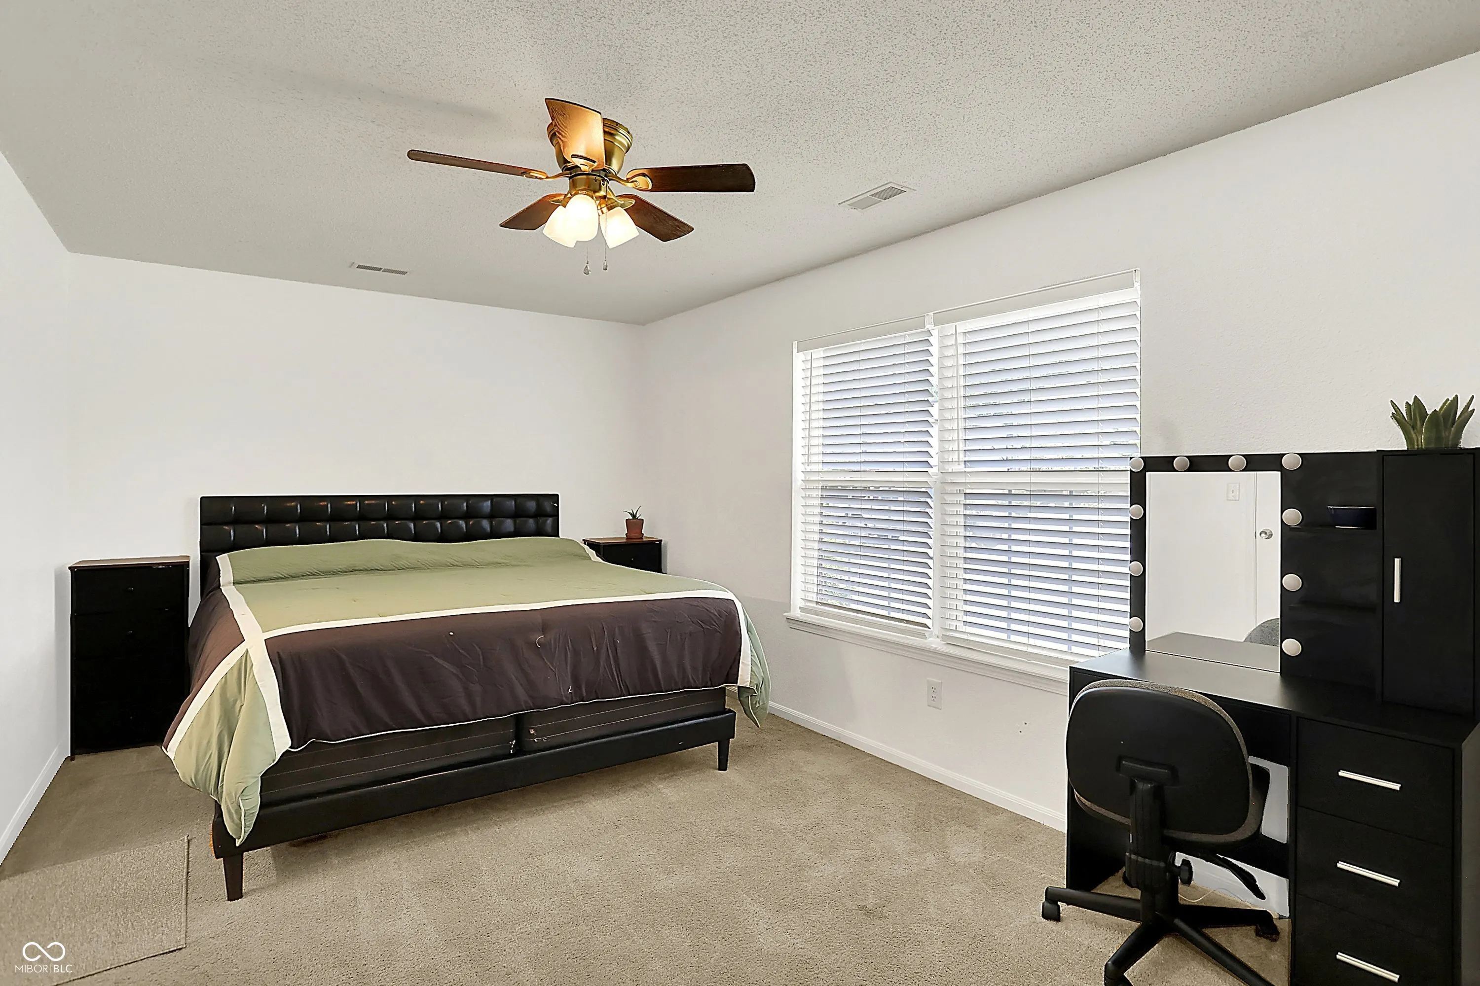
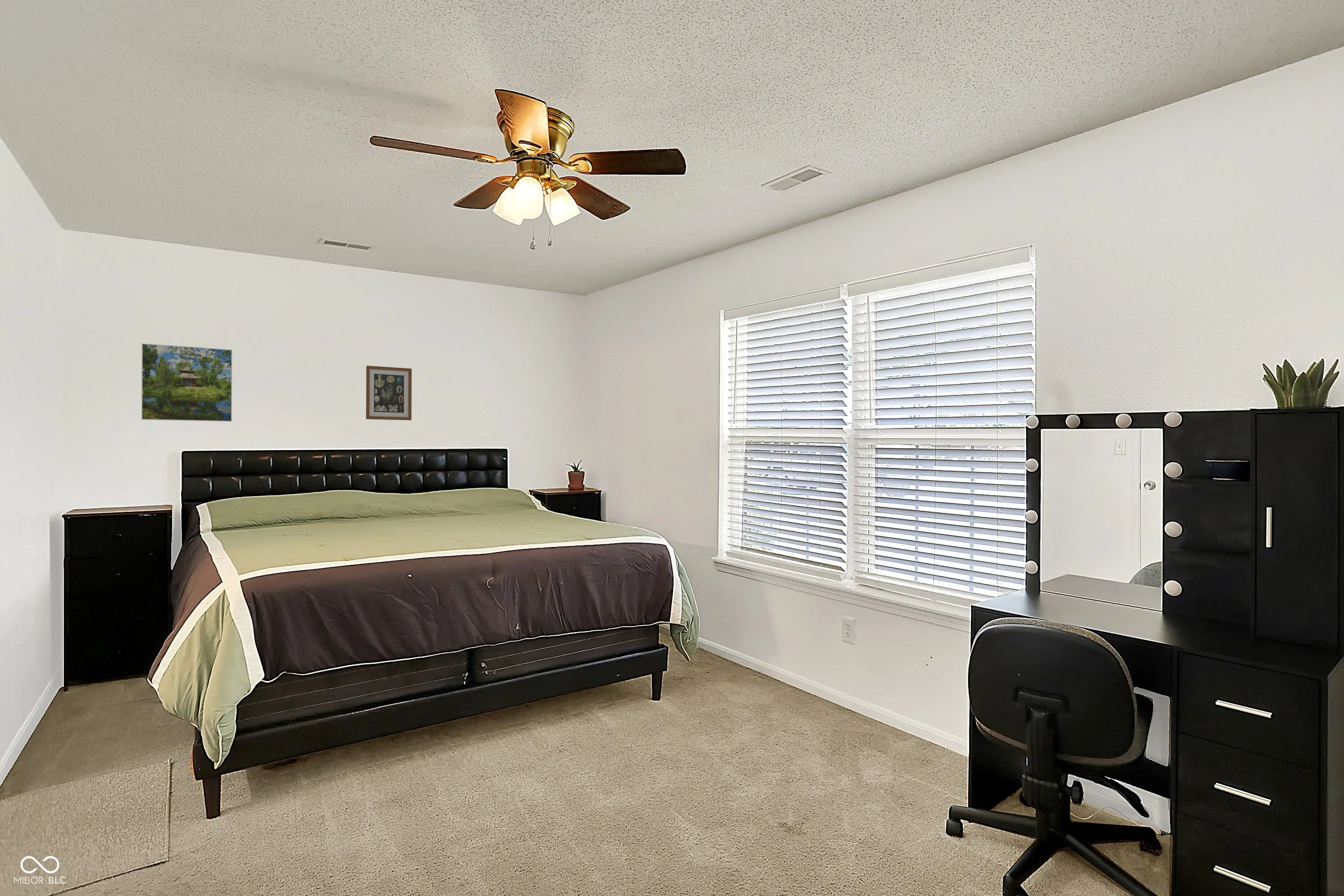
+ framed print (188, 383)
+ wall art (389, 393)
